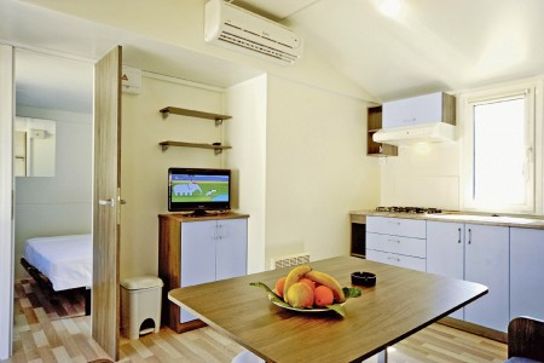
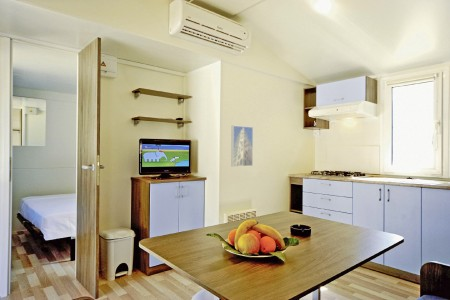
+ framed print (242, 146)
